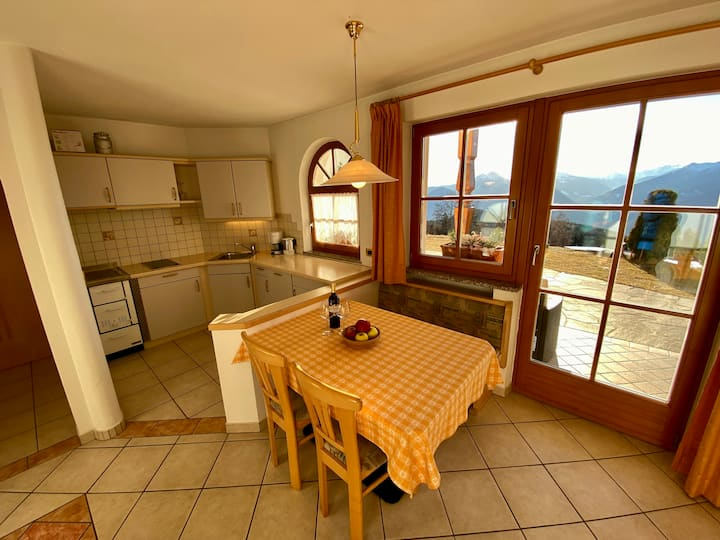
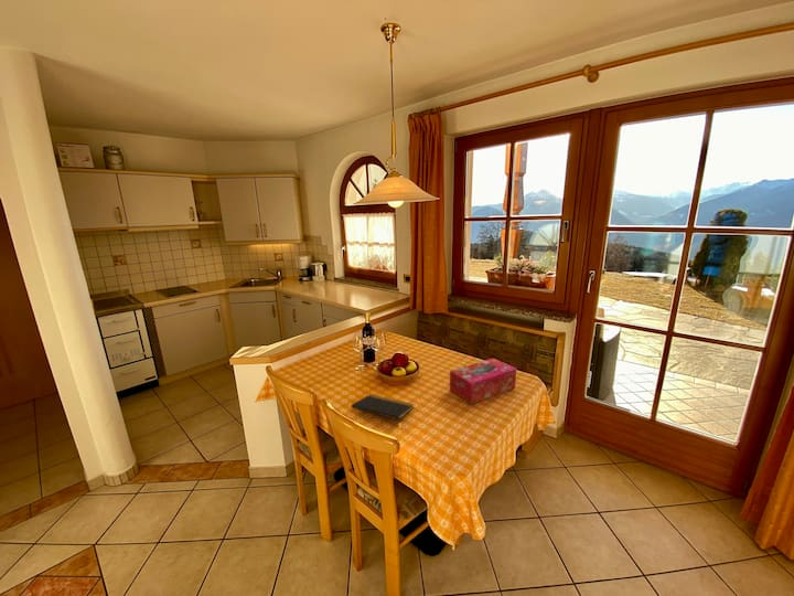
+ notepad (383, 405)
+ tissue box (482, 379)
